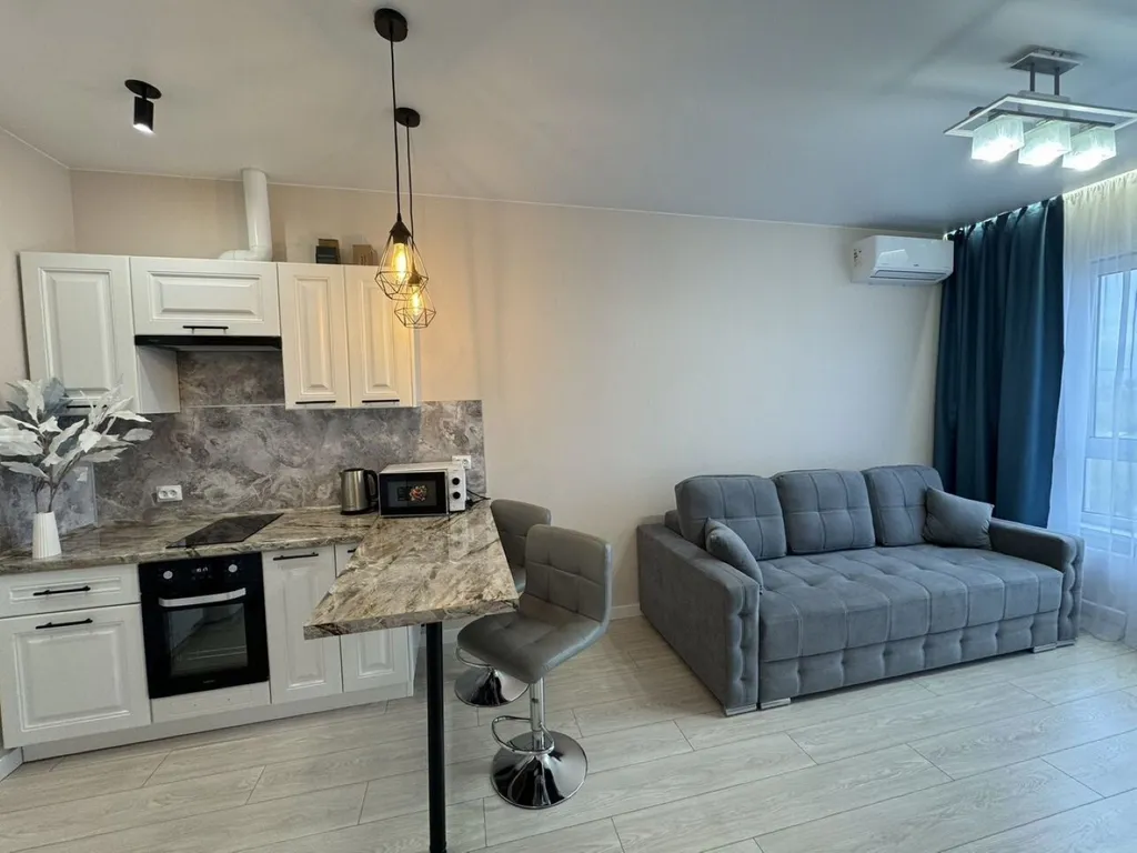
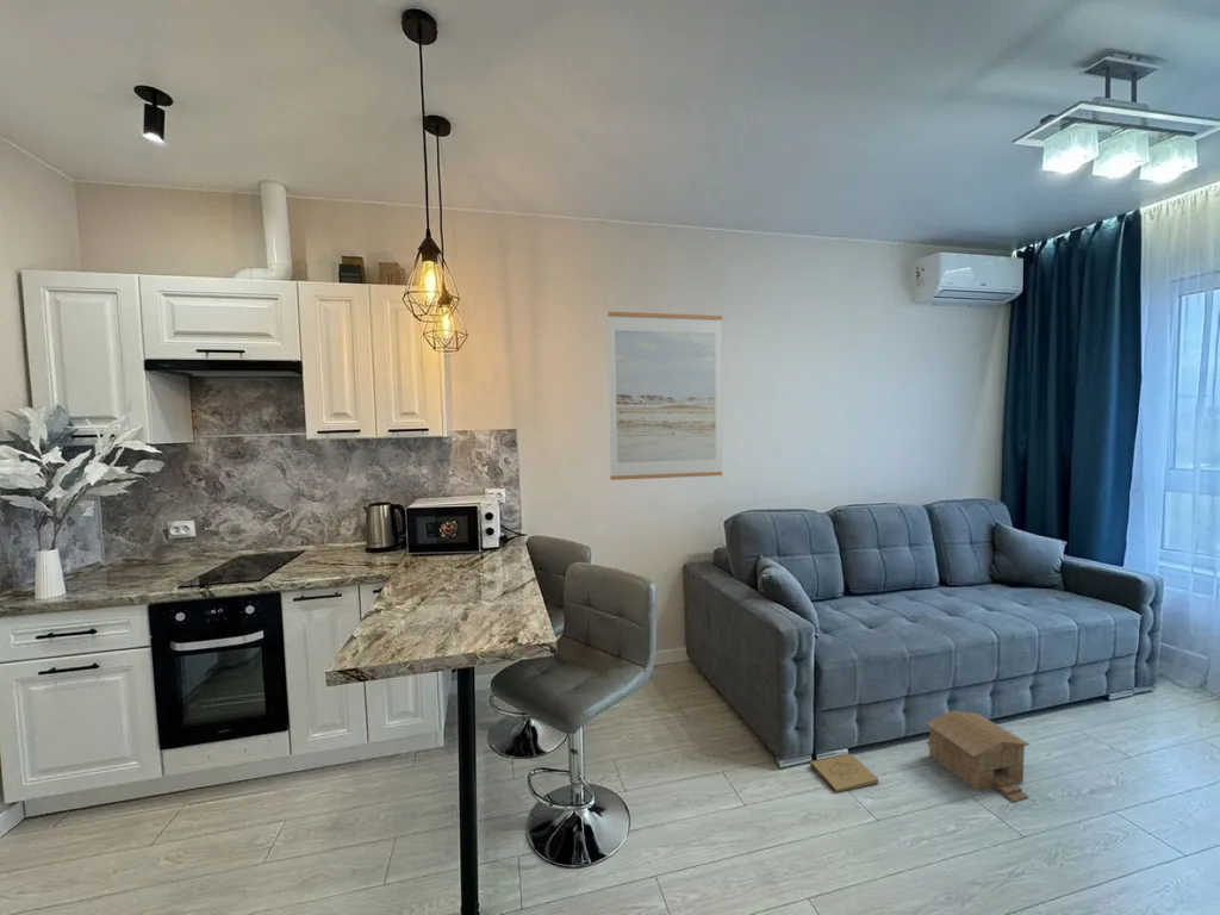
+ toy house (975, 746)
+ box (844, 772)
+ wall art (666, 396)
